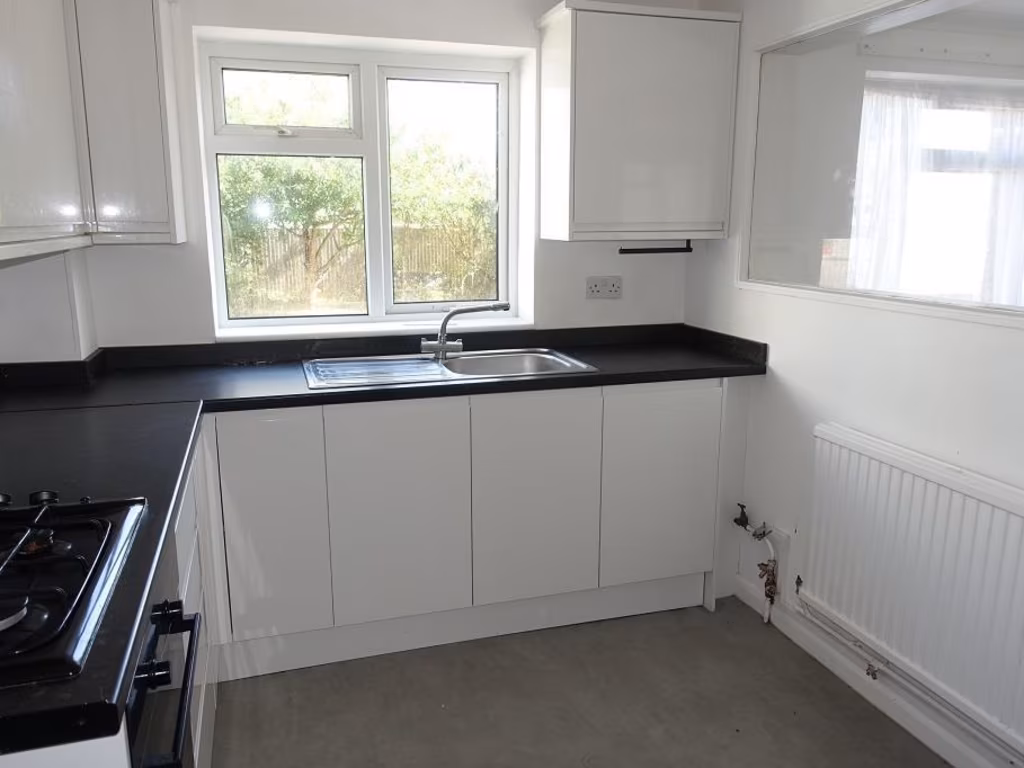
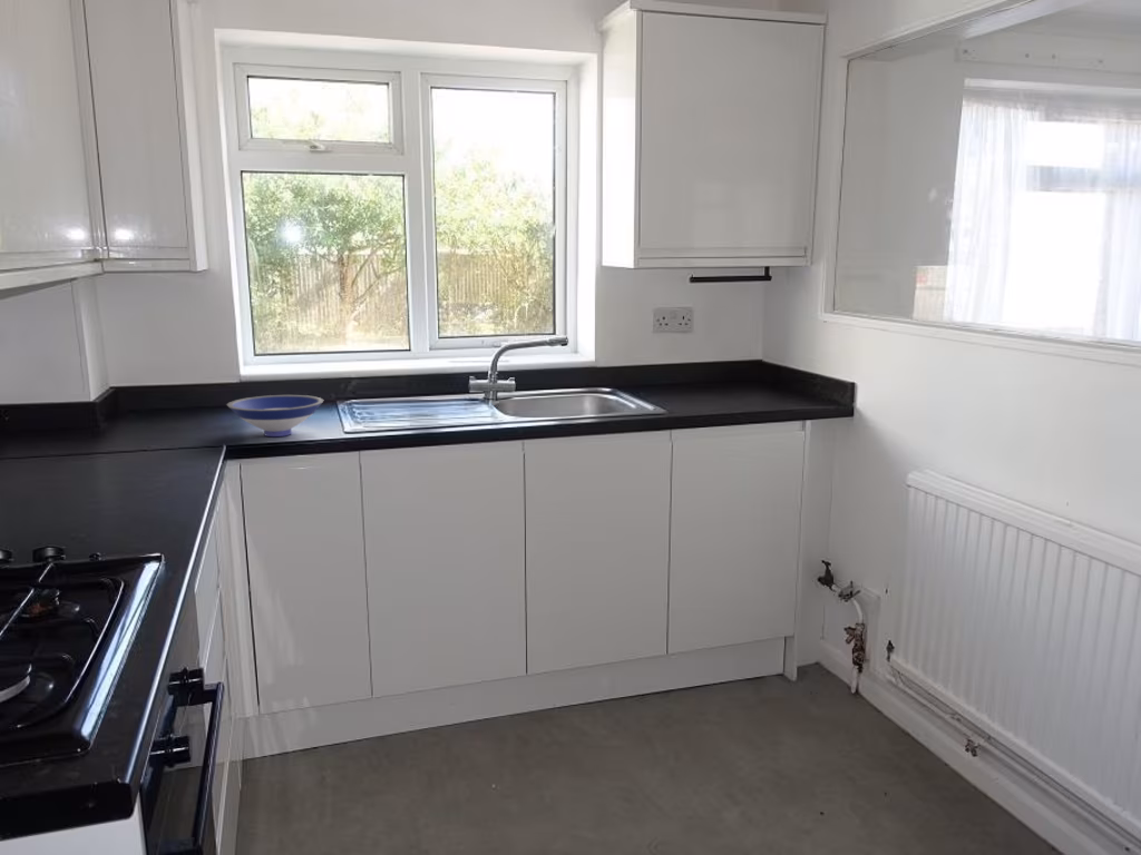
+ bowl (276, 417)
